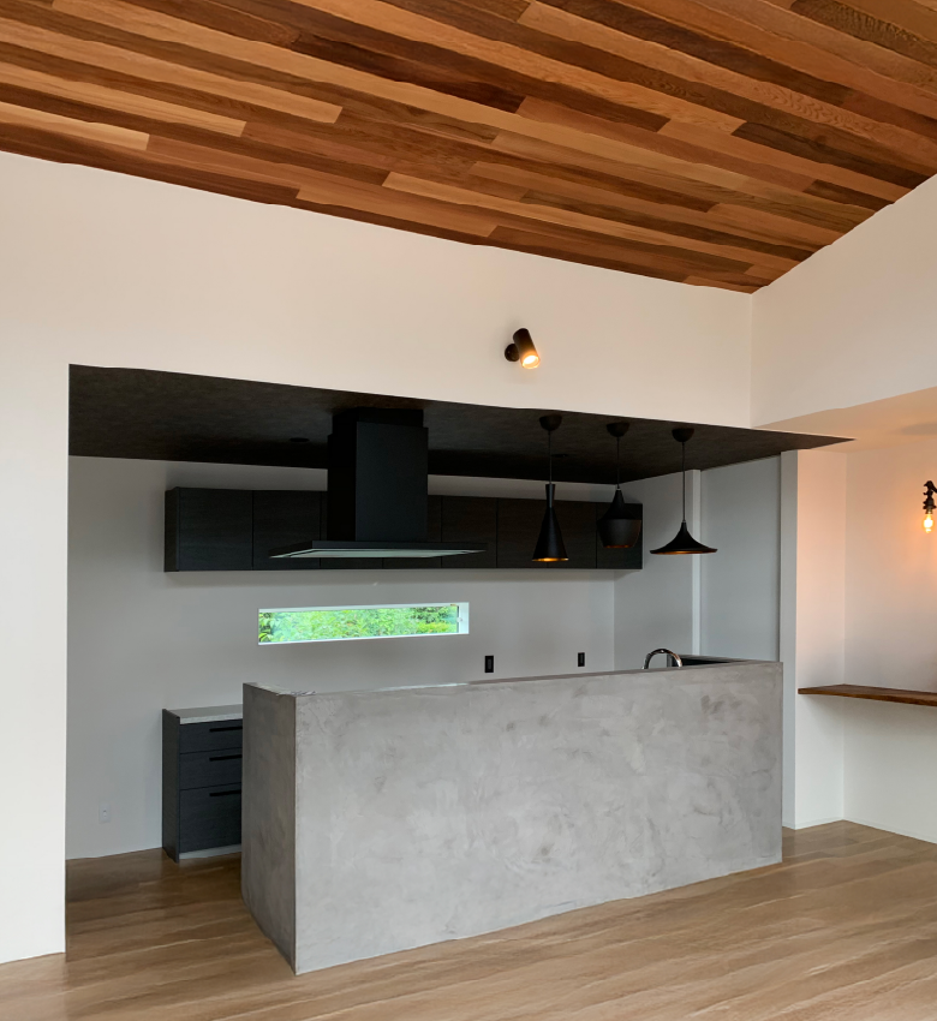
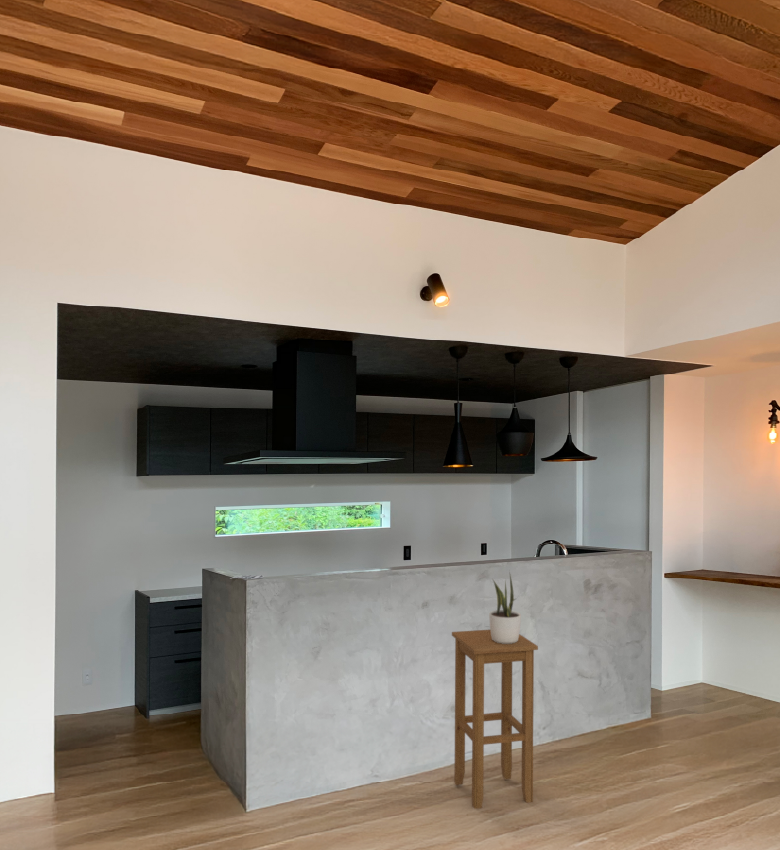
+ potted plant (504, 603)
+ stool (492, 715)
